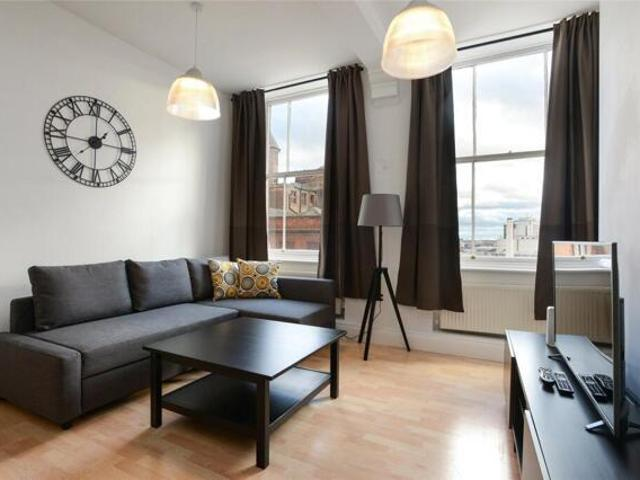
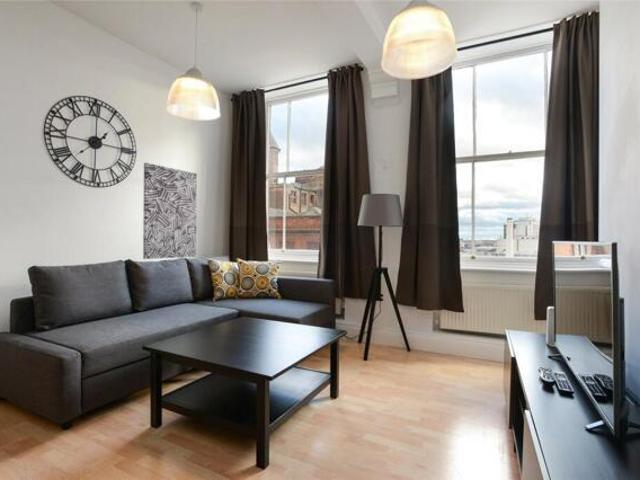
+ wall art (171, 213)
